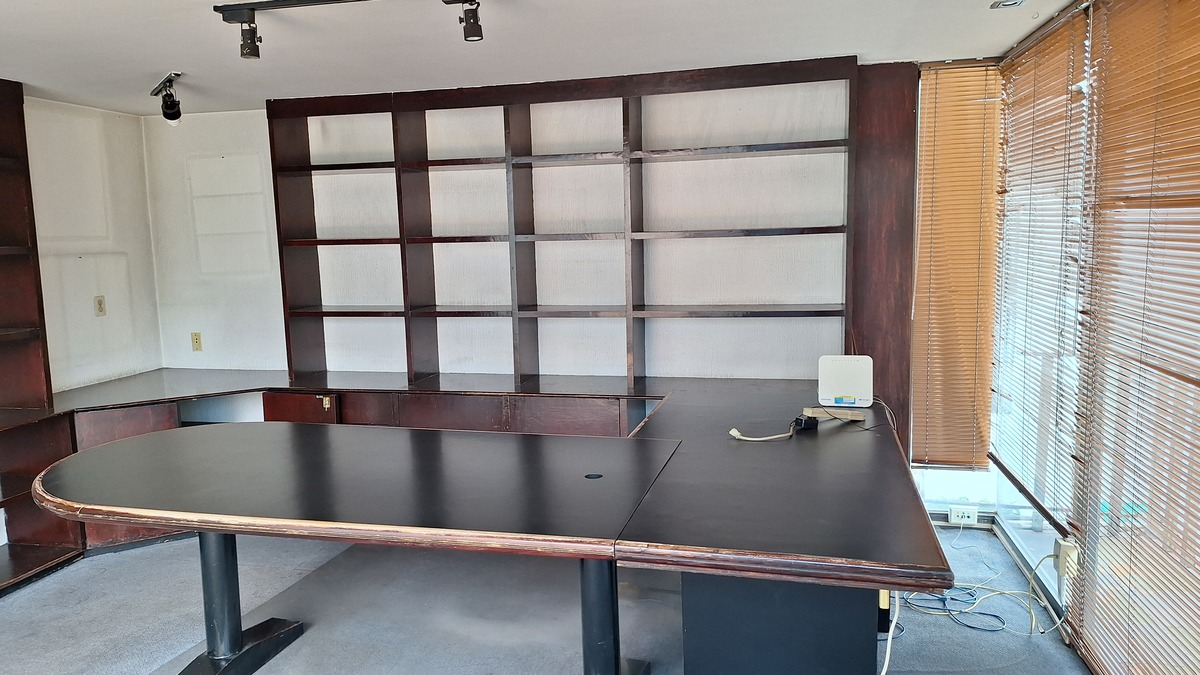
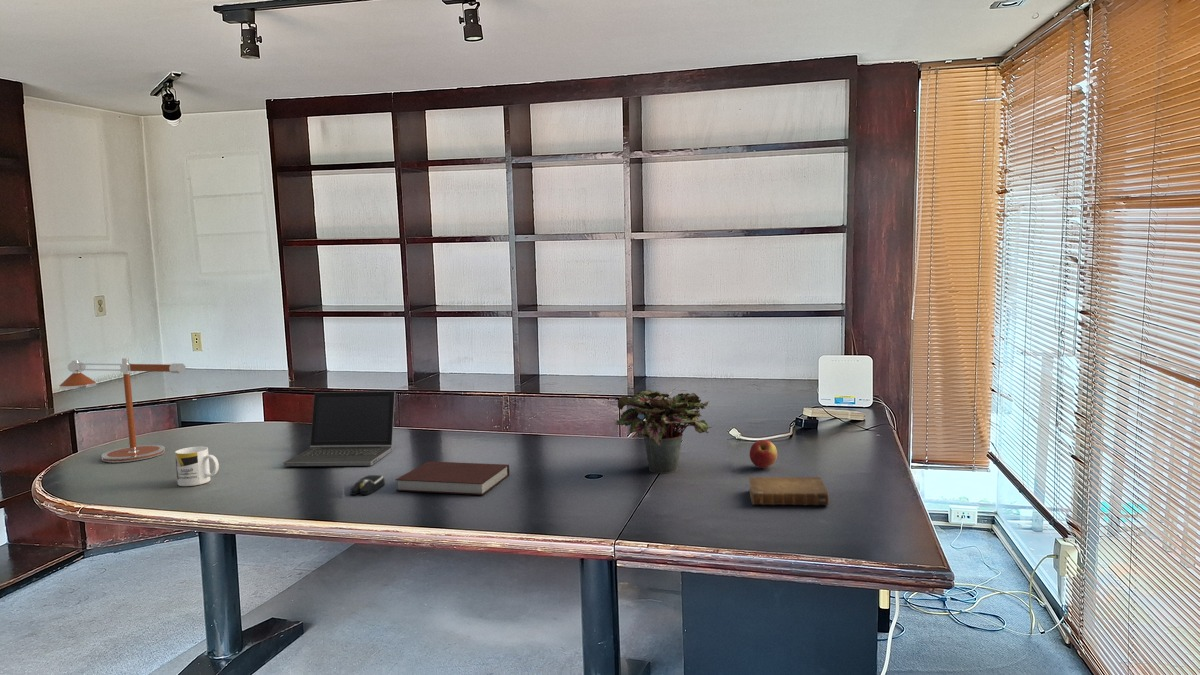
+ desk lamp (126, 407)
+ mug (198, 466)
+ laptop computer (341, 427)
+ notebook (454, 477)
+ computer mouse (368, 483)
+ potted plant (664, 430)
+ apple (763, 453)
+ book (787, 490)
